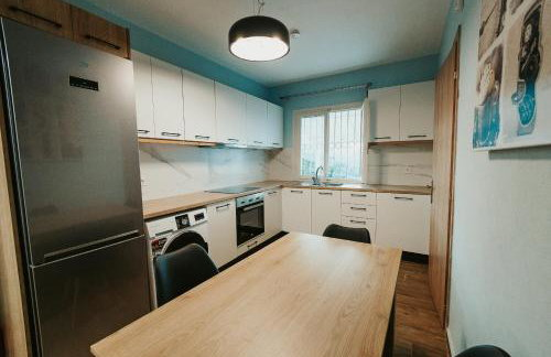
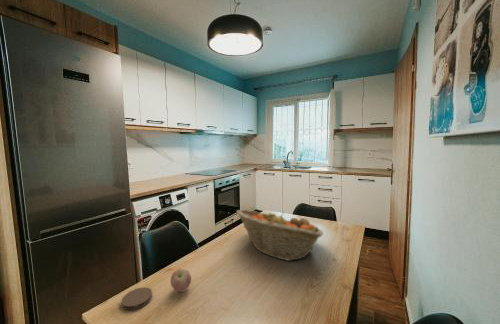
+ coaster (137, 298)
+ apple (180, 280)
+ fruit basket (277, 228)
